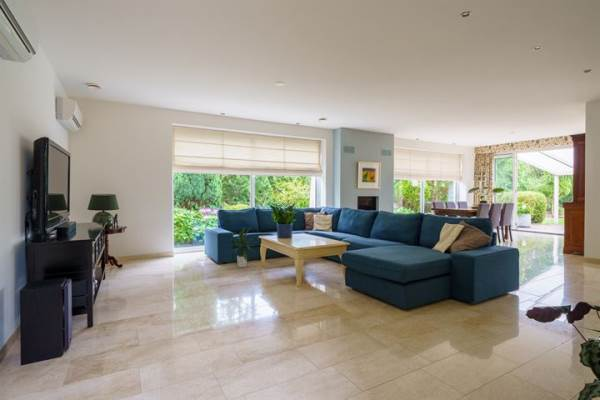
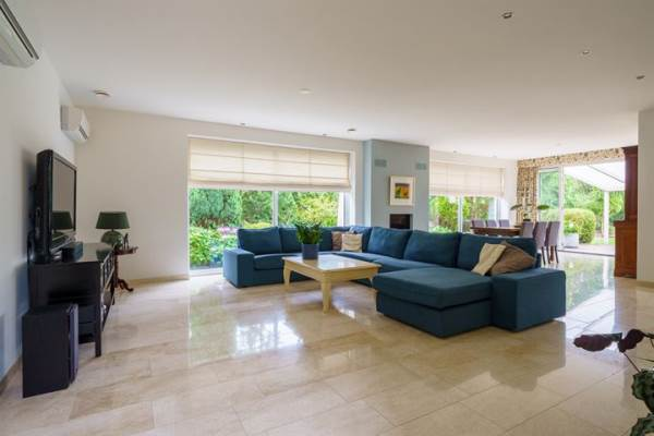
- indoor plant (241, 247)
